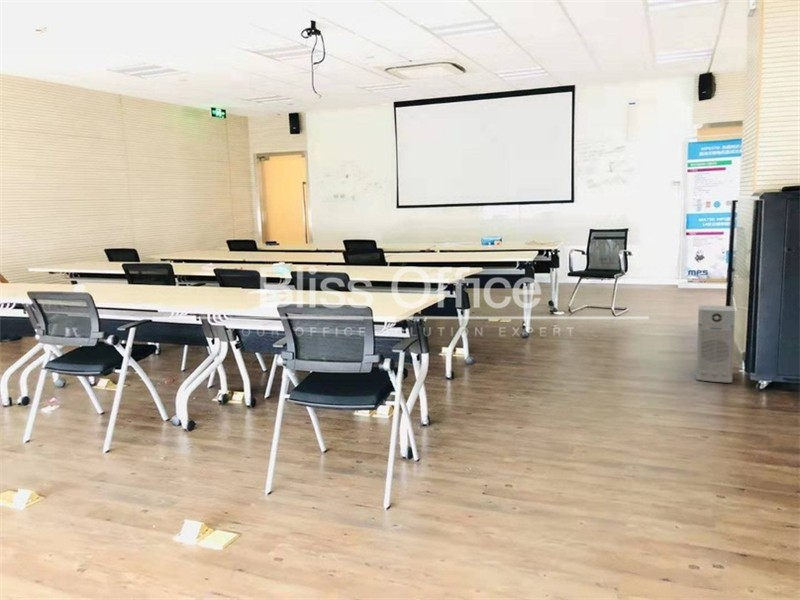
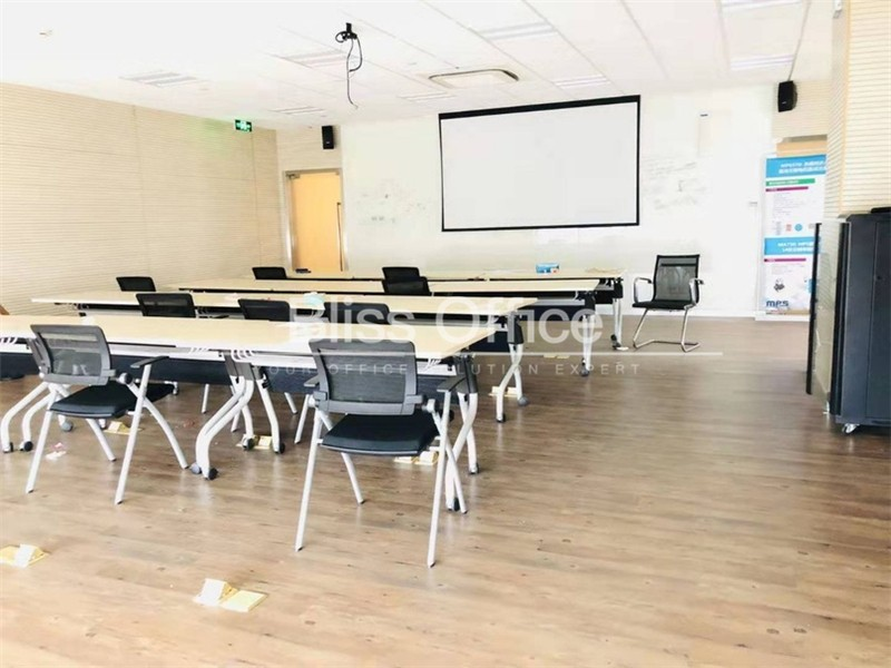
- air purifier (714, 342)
